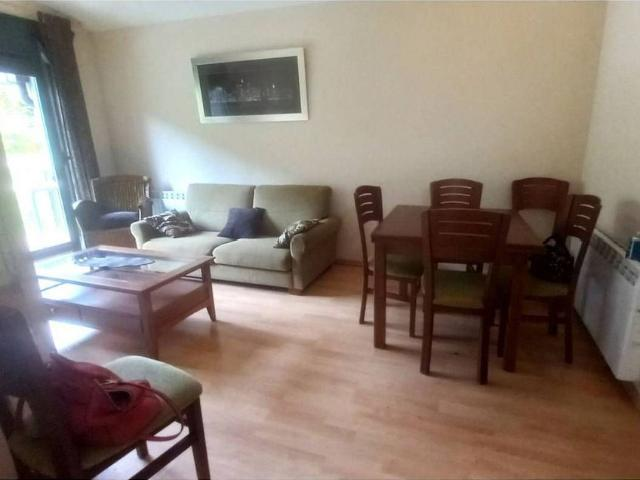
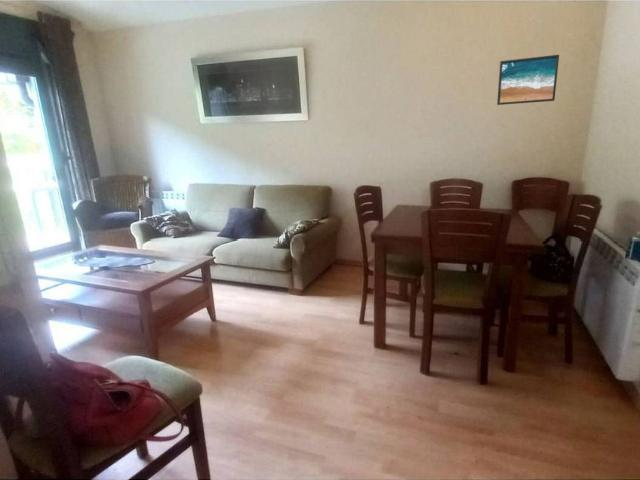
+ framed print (526, 80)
